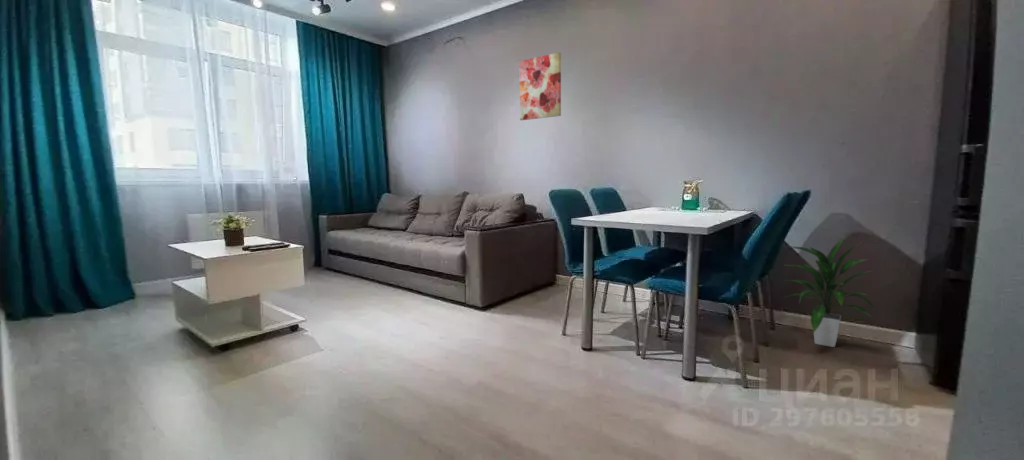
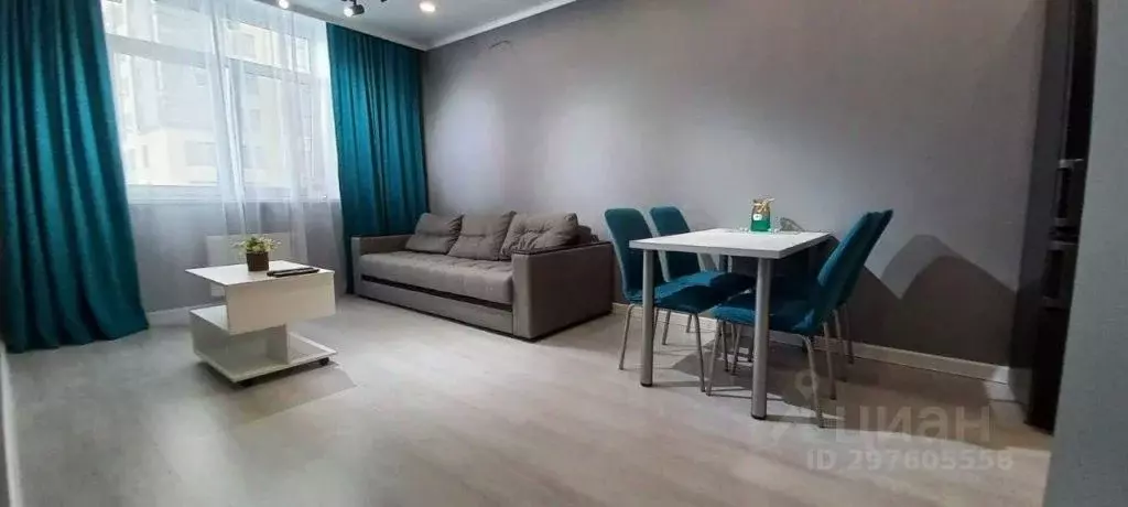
- indoor plant (826, 291)
- wall art (539, 87)
